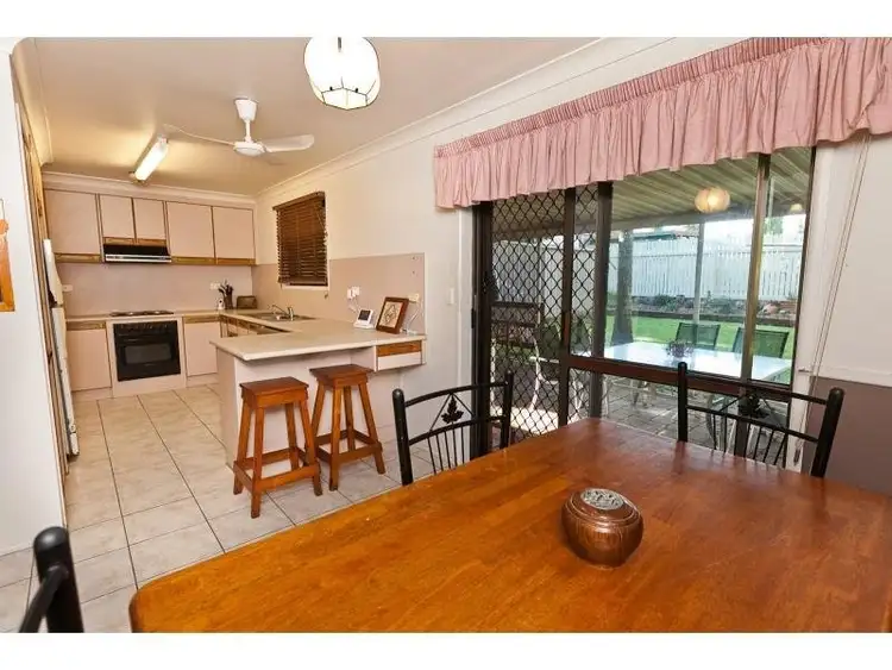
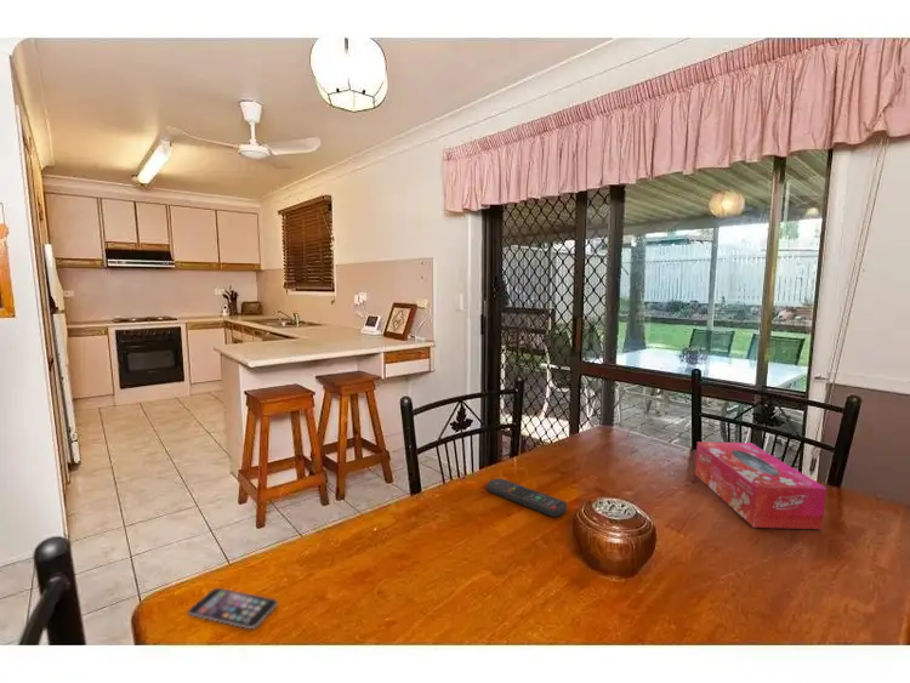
+ smartphone (233, 607)
+ remote control (524, 495)
+ tissue box (751, 479)
